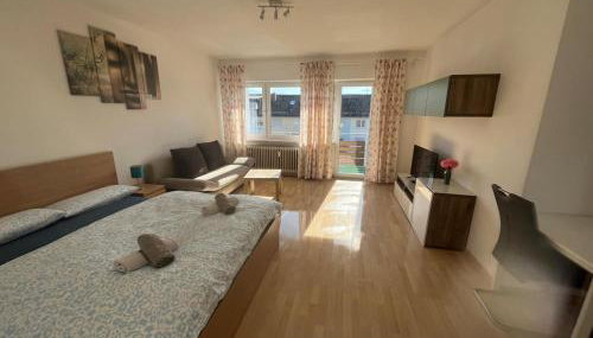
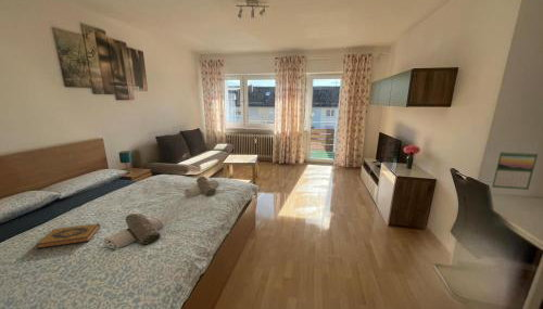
+ calendar (514, 169)
+ hardback book (71, 234)
